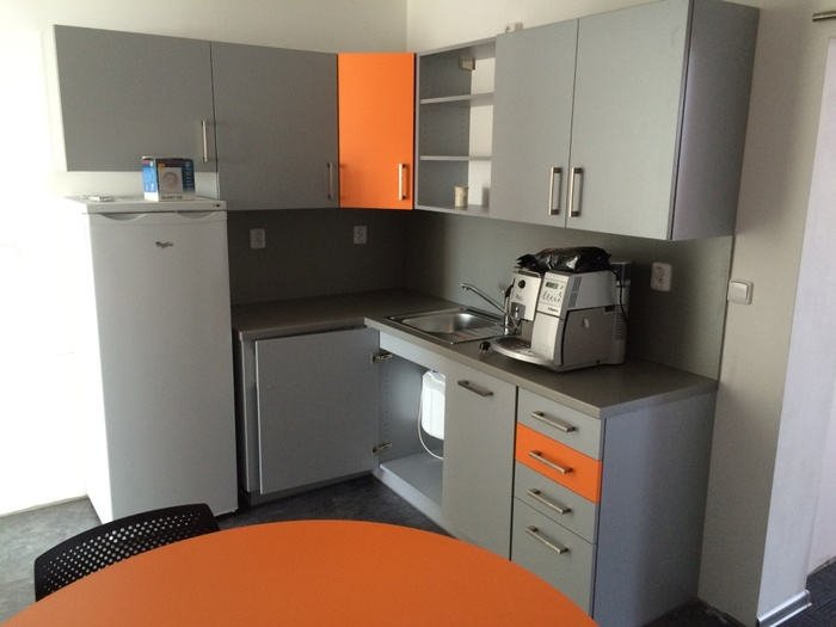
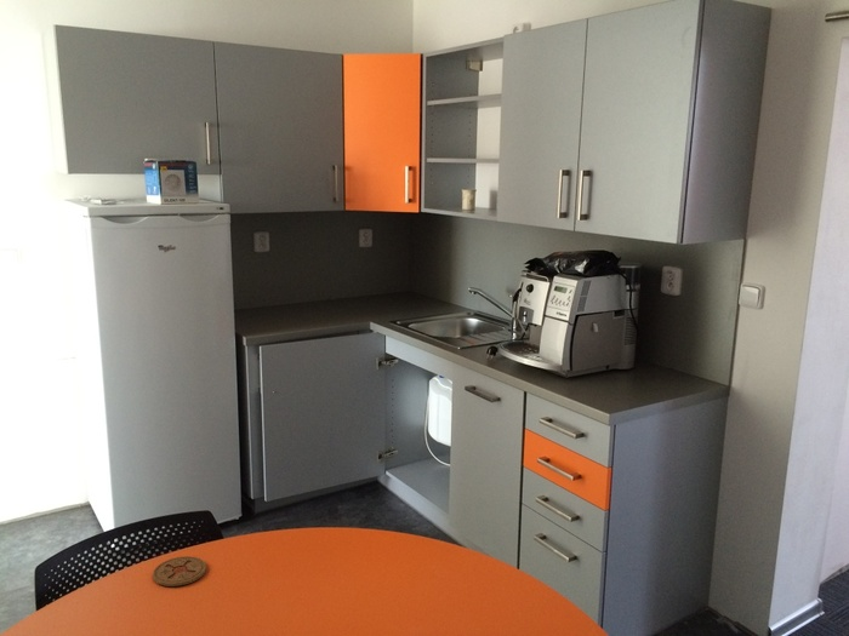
+ coaster (180, 571)
